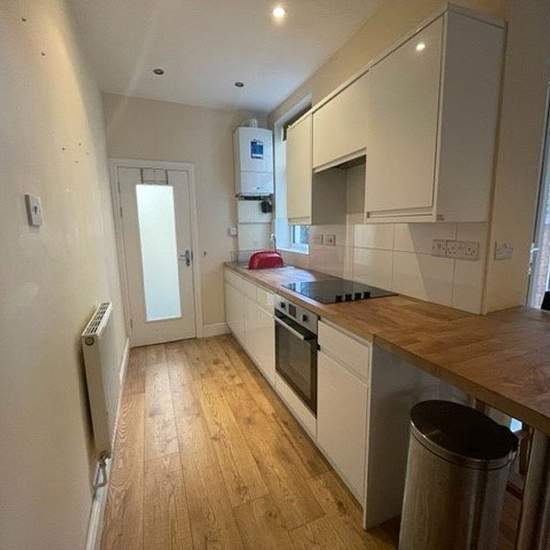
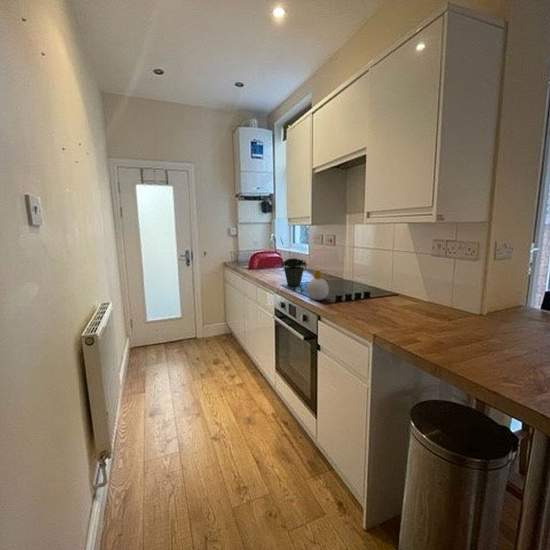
+ soap bottle (317, 284)
+ potted plant (293, 260)
